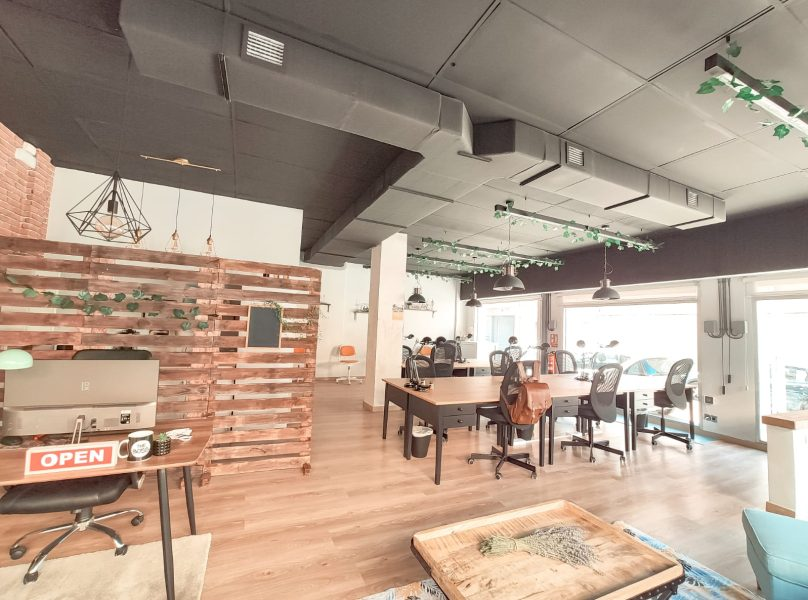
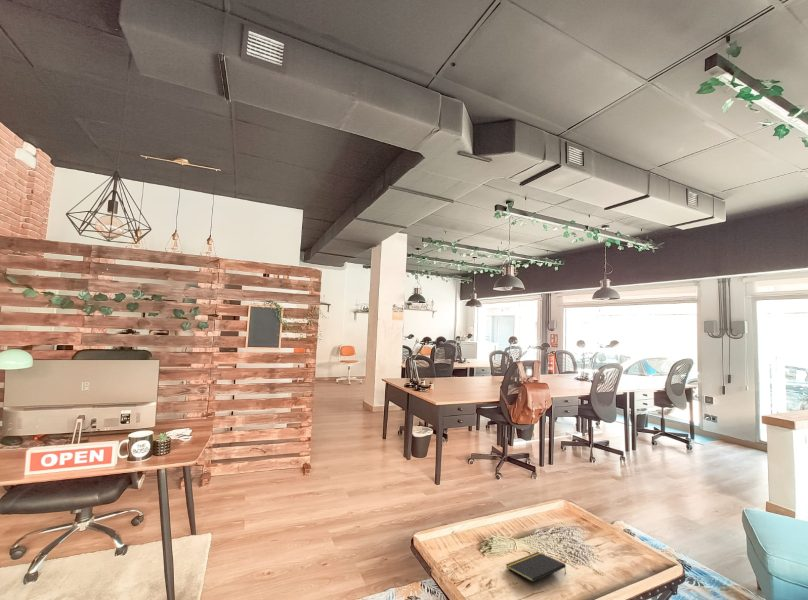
+ notepad (535, 565)
